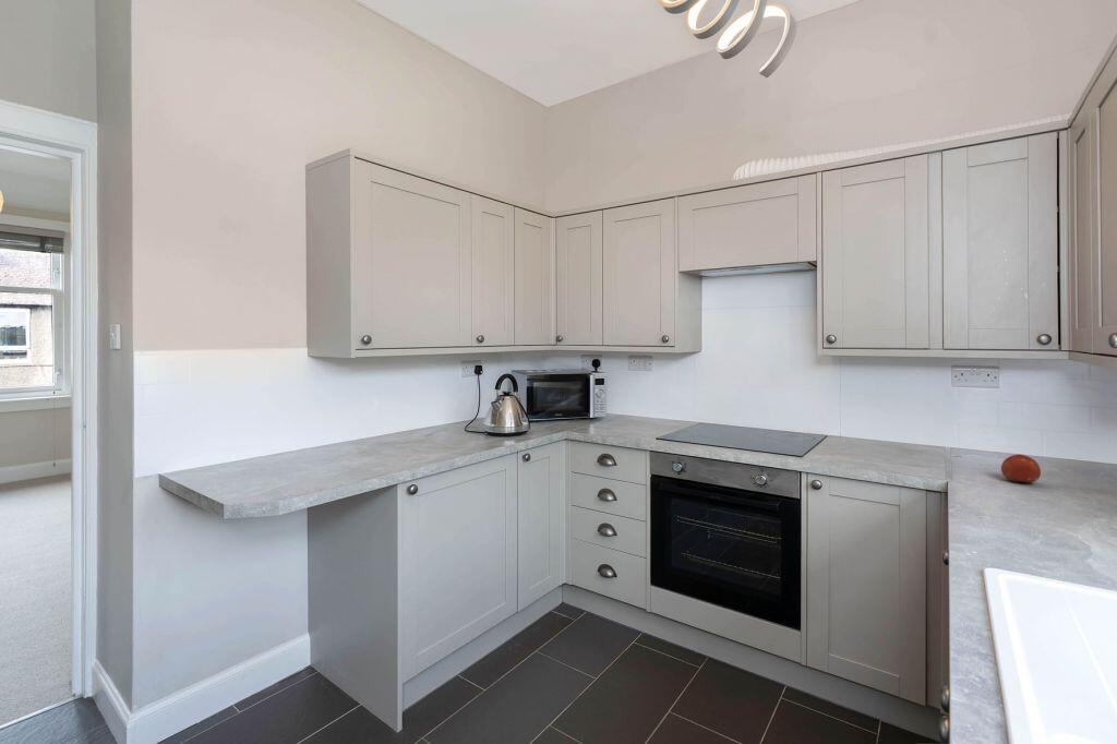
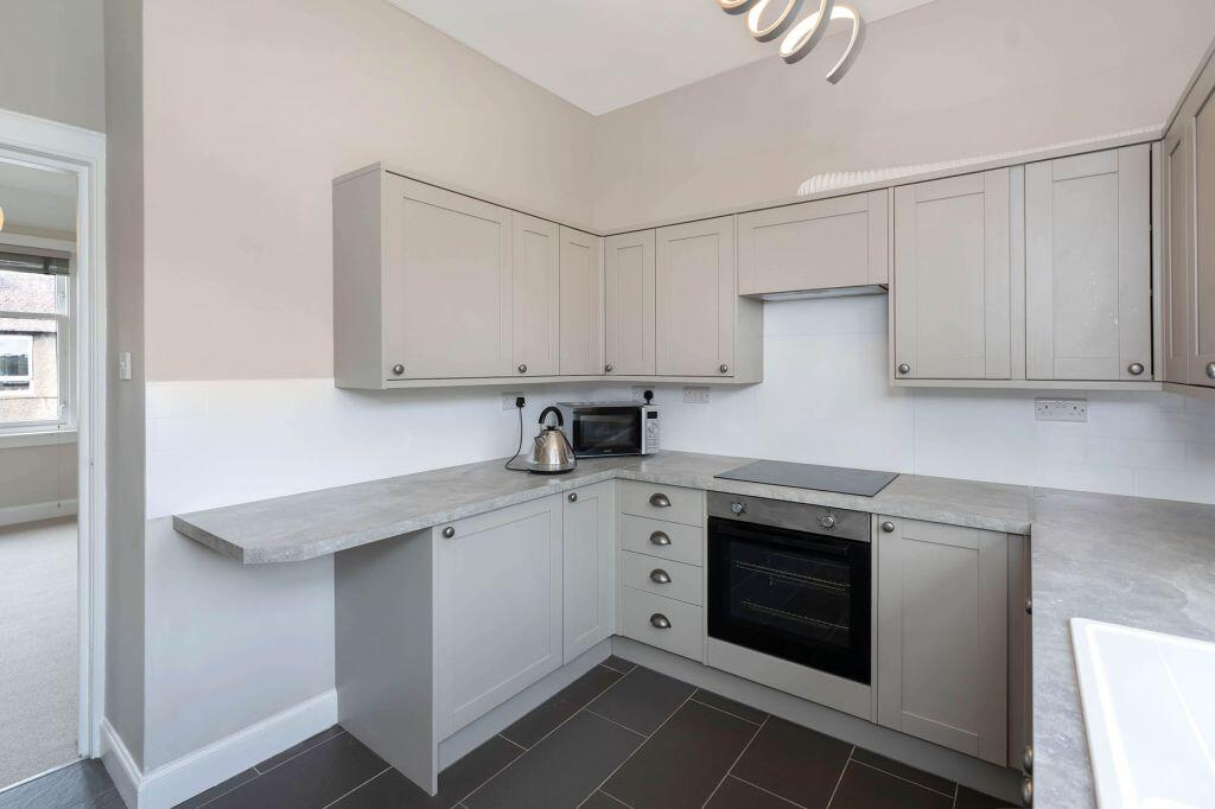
- fruit (1020, 468)
